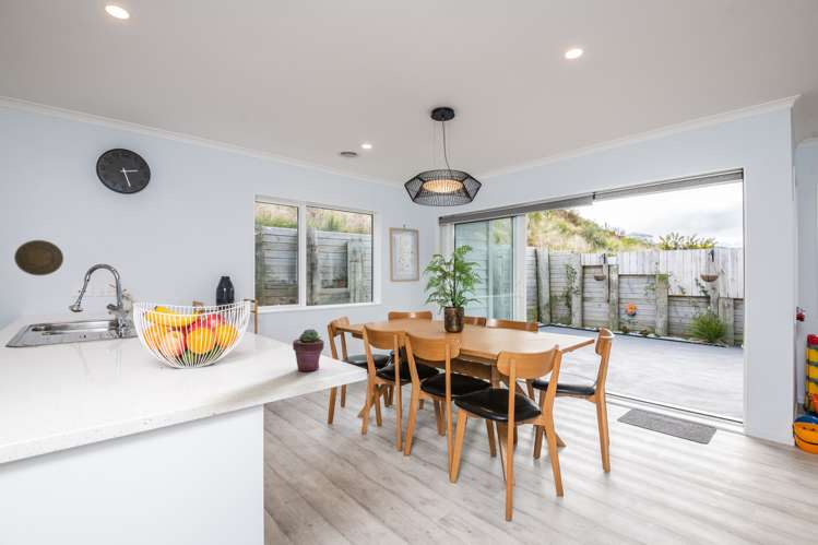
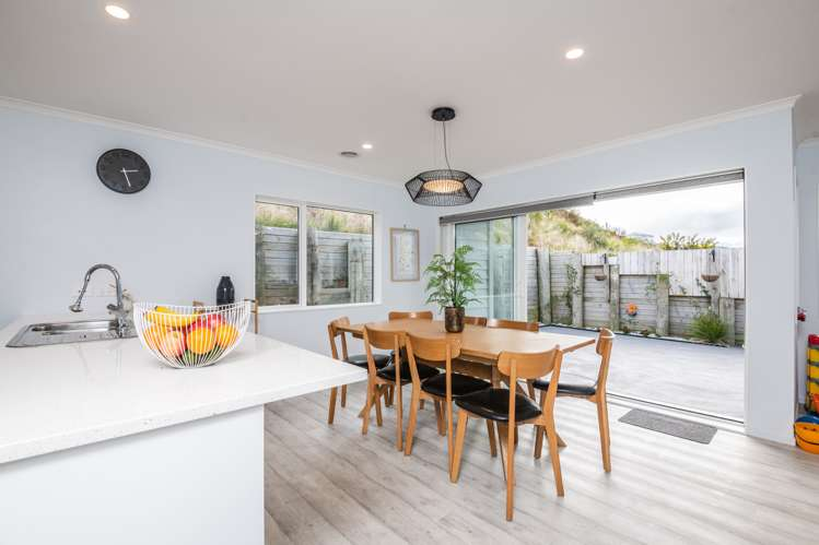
- decorative plate (39, 258)
- potted succulent (308, 348)
